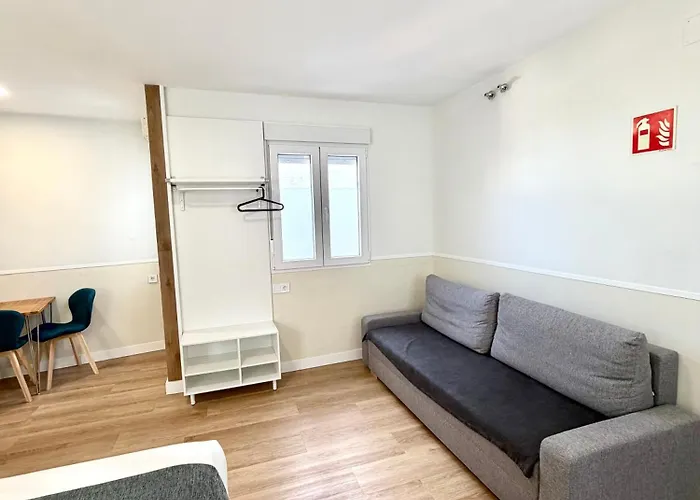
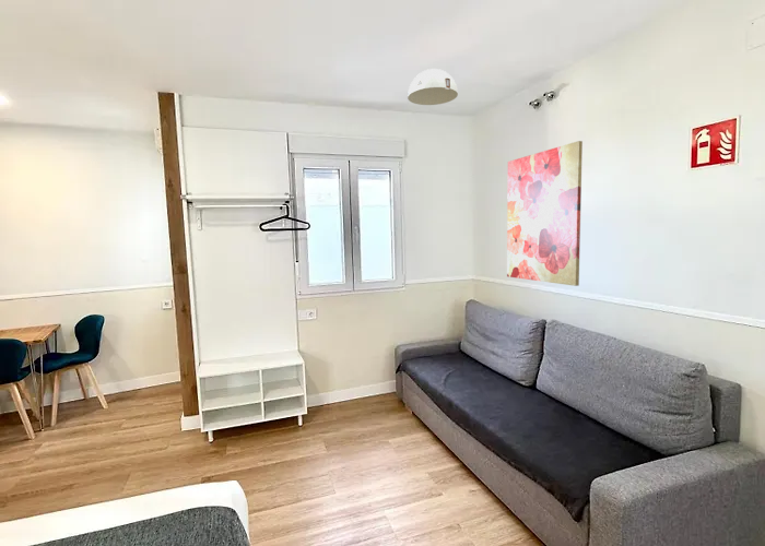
+ wall art (540, 217)
+ ceiling light (432, 83)
